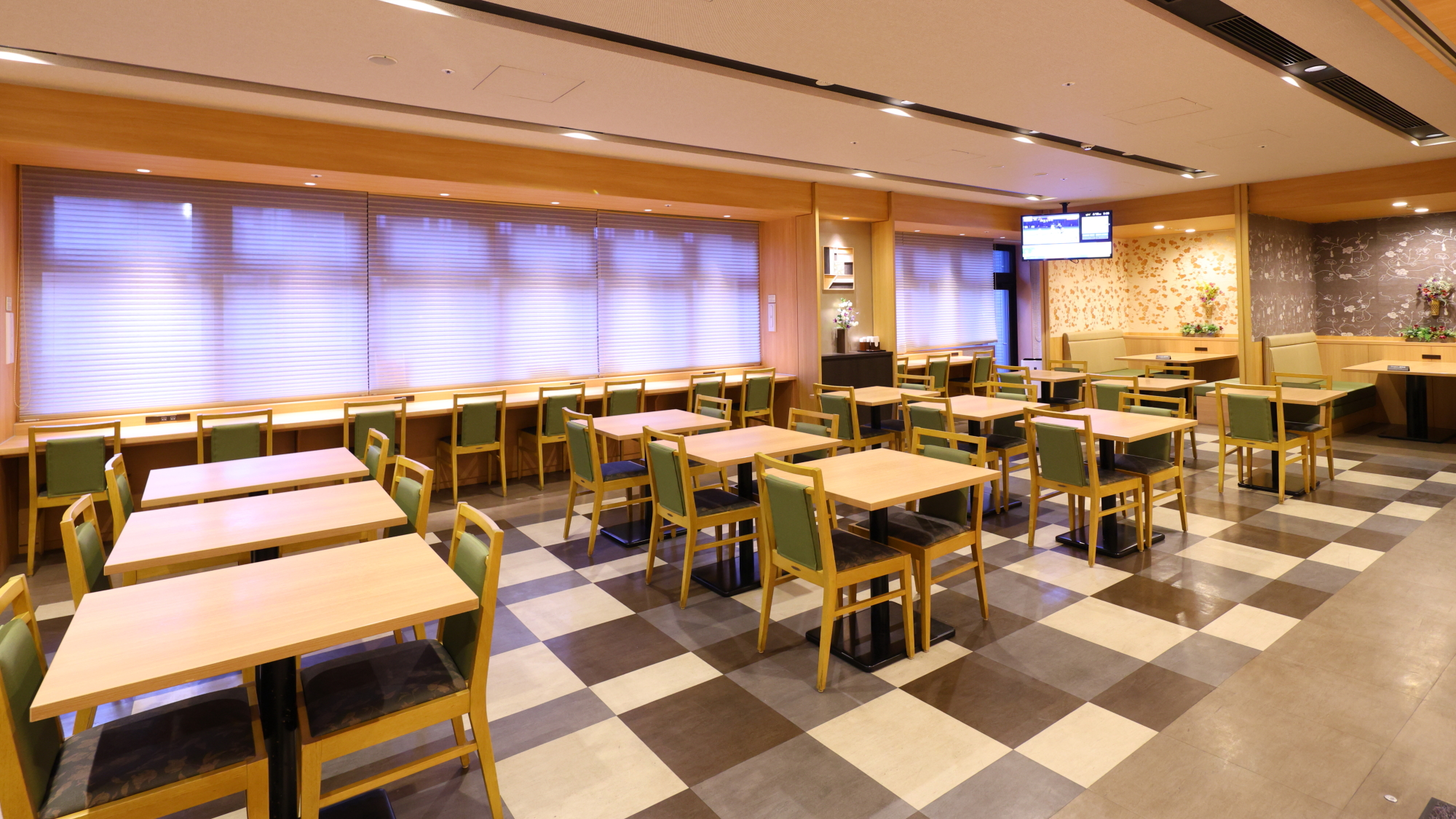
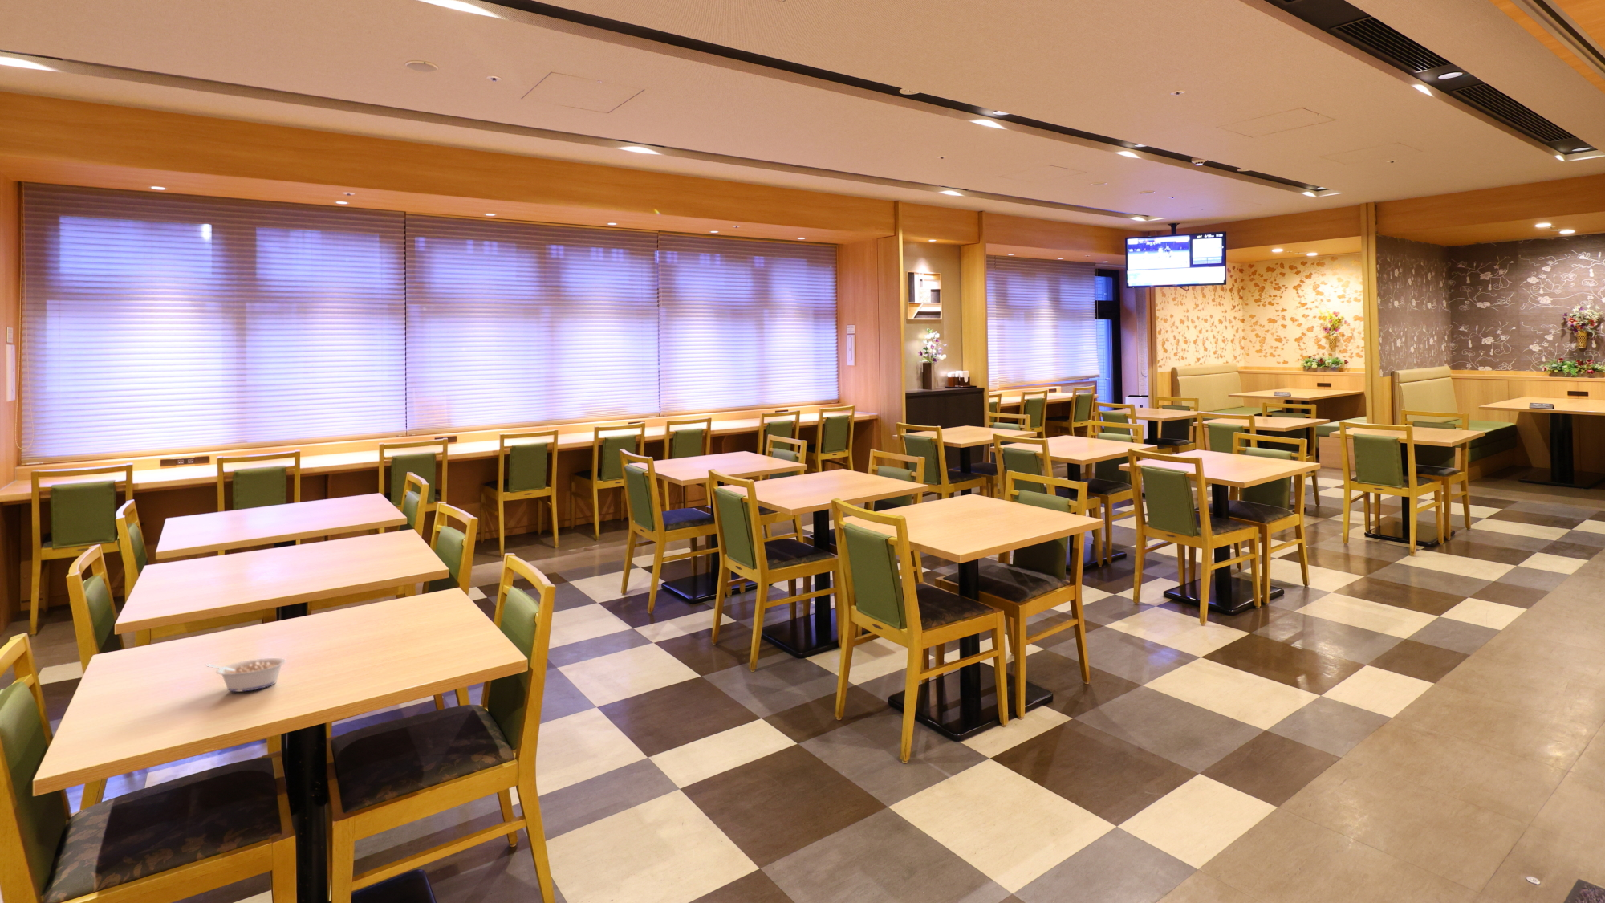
+ legume (249, 675)
